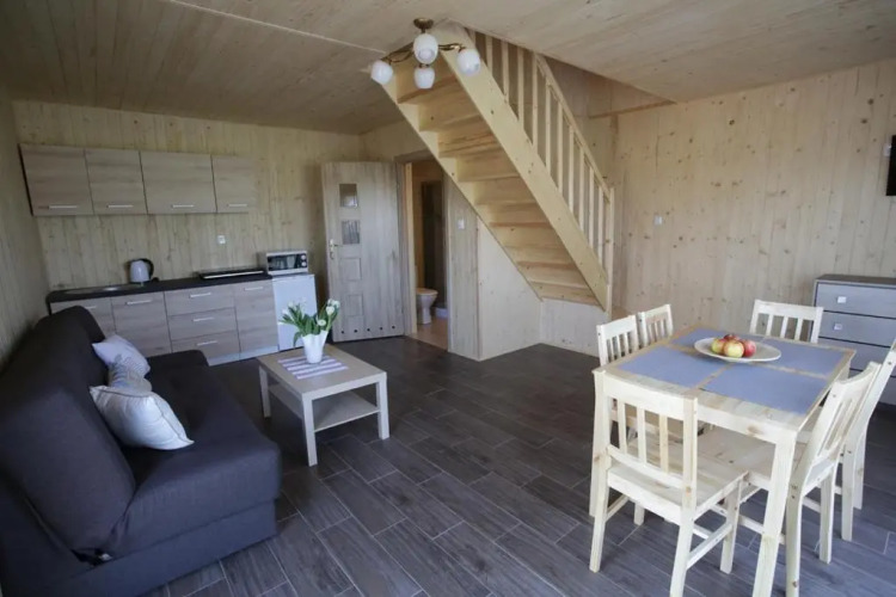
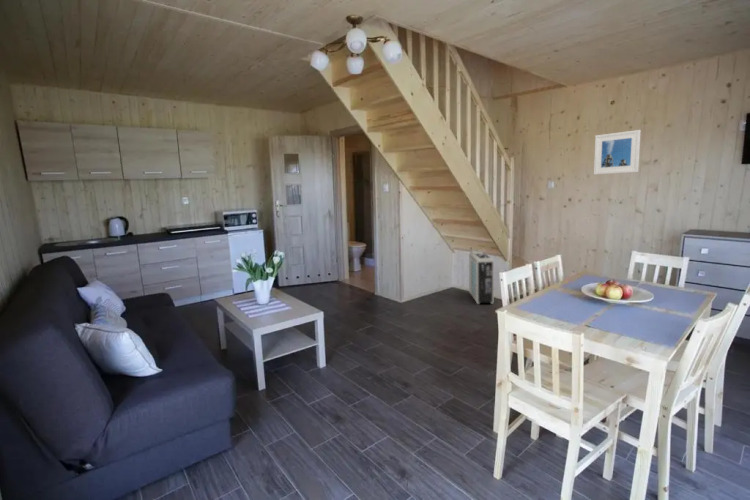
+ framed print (616, 153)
+ air purifier (480, 276)
